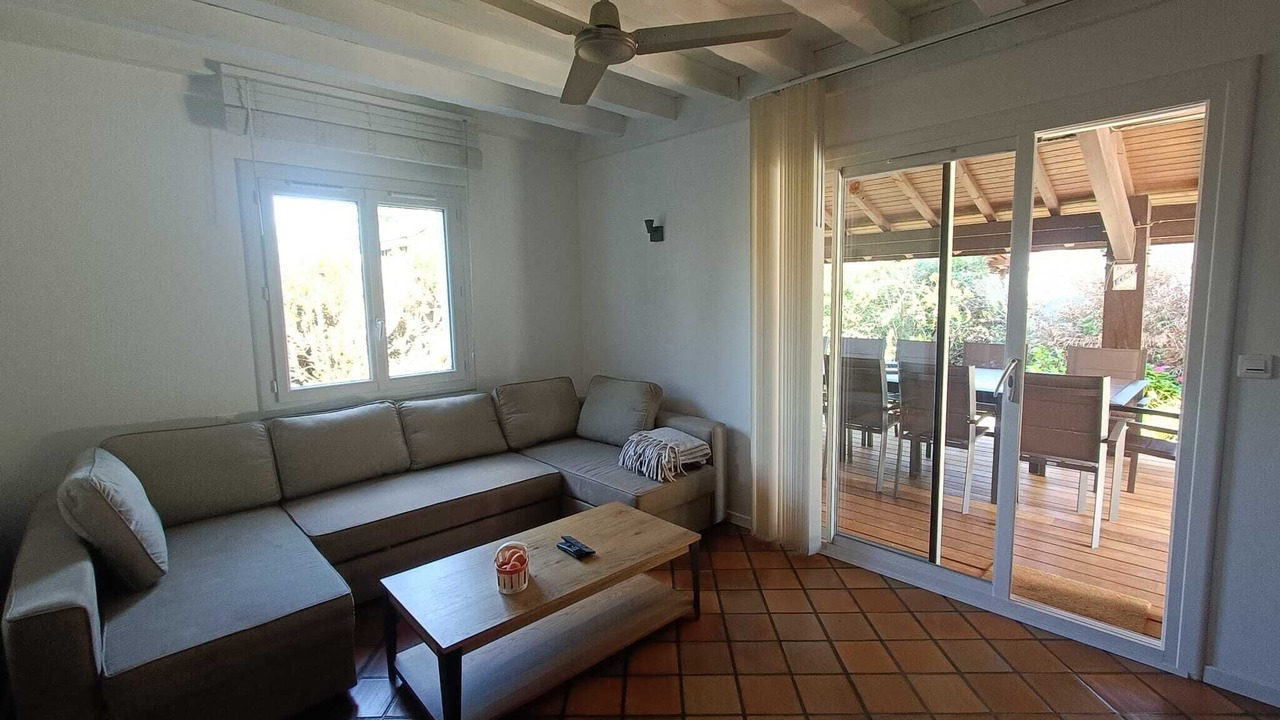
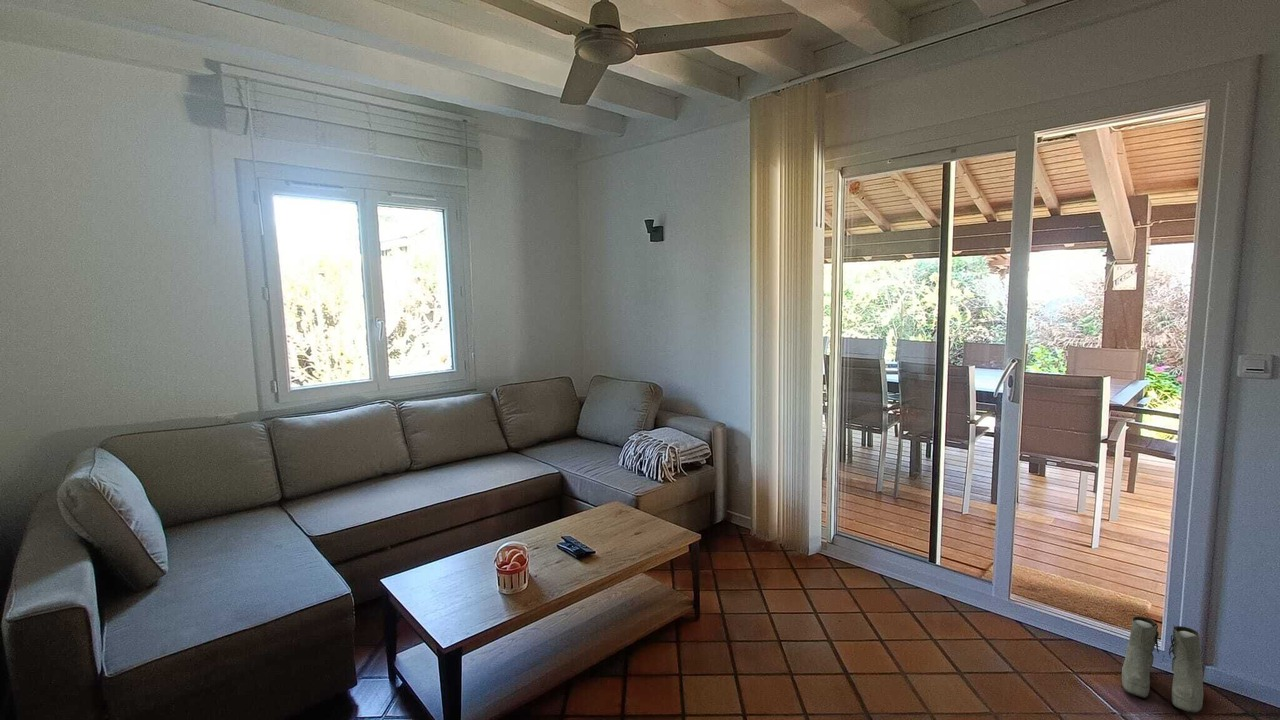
+ boots (1170, 658)
